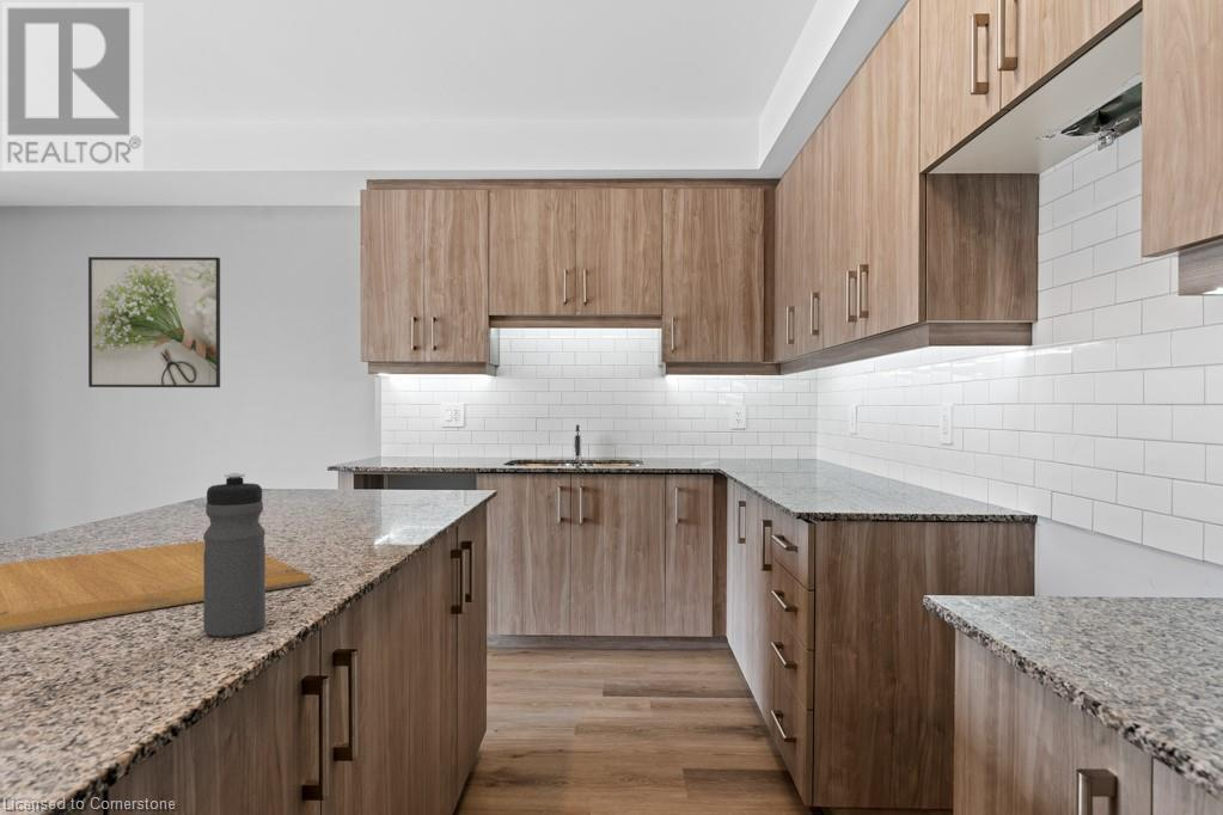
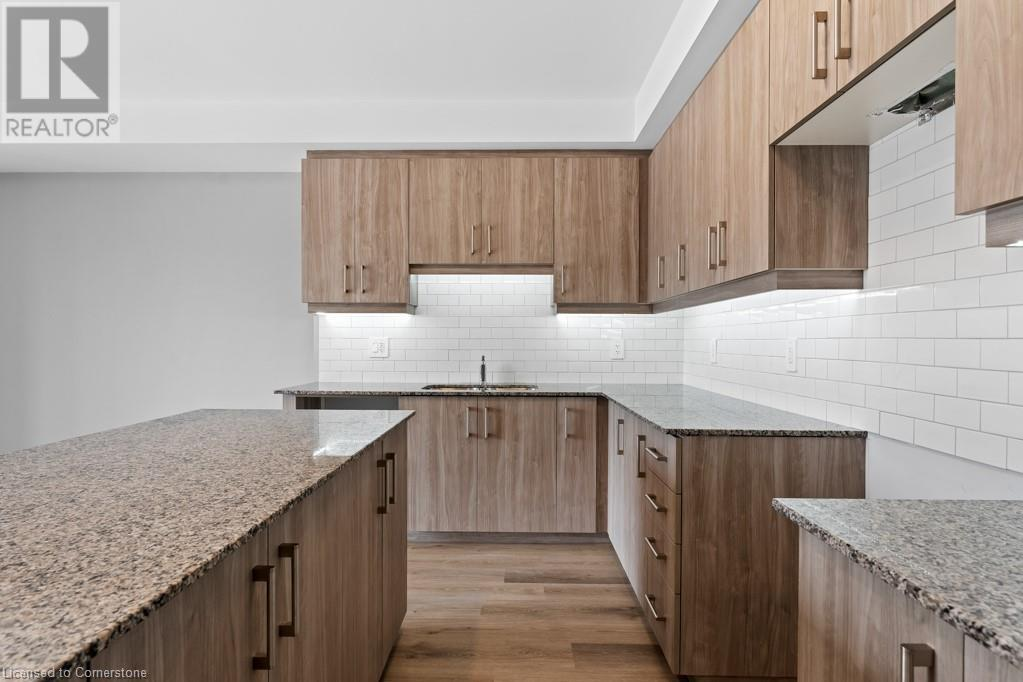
- water bottle (234, 551)
- chopping board (135, 574)
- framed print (154, 321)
